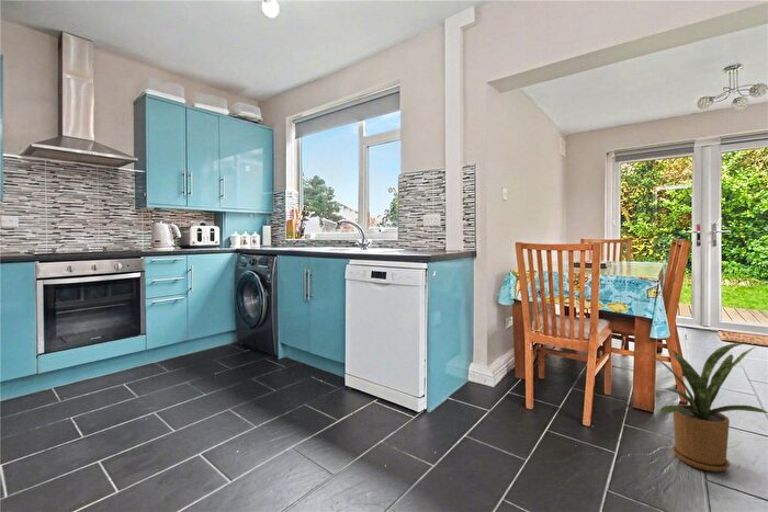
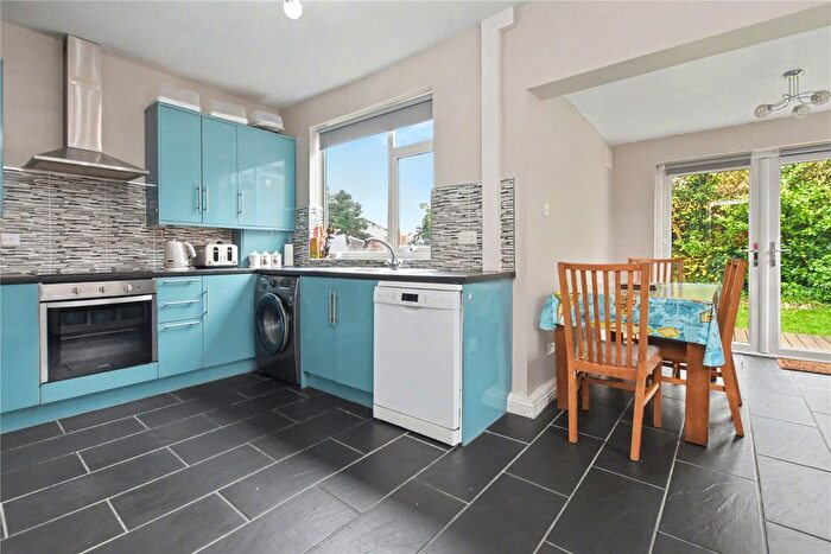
- house plant (696, 397)
